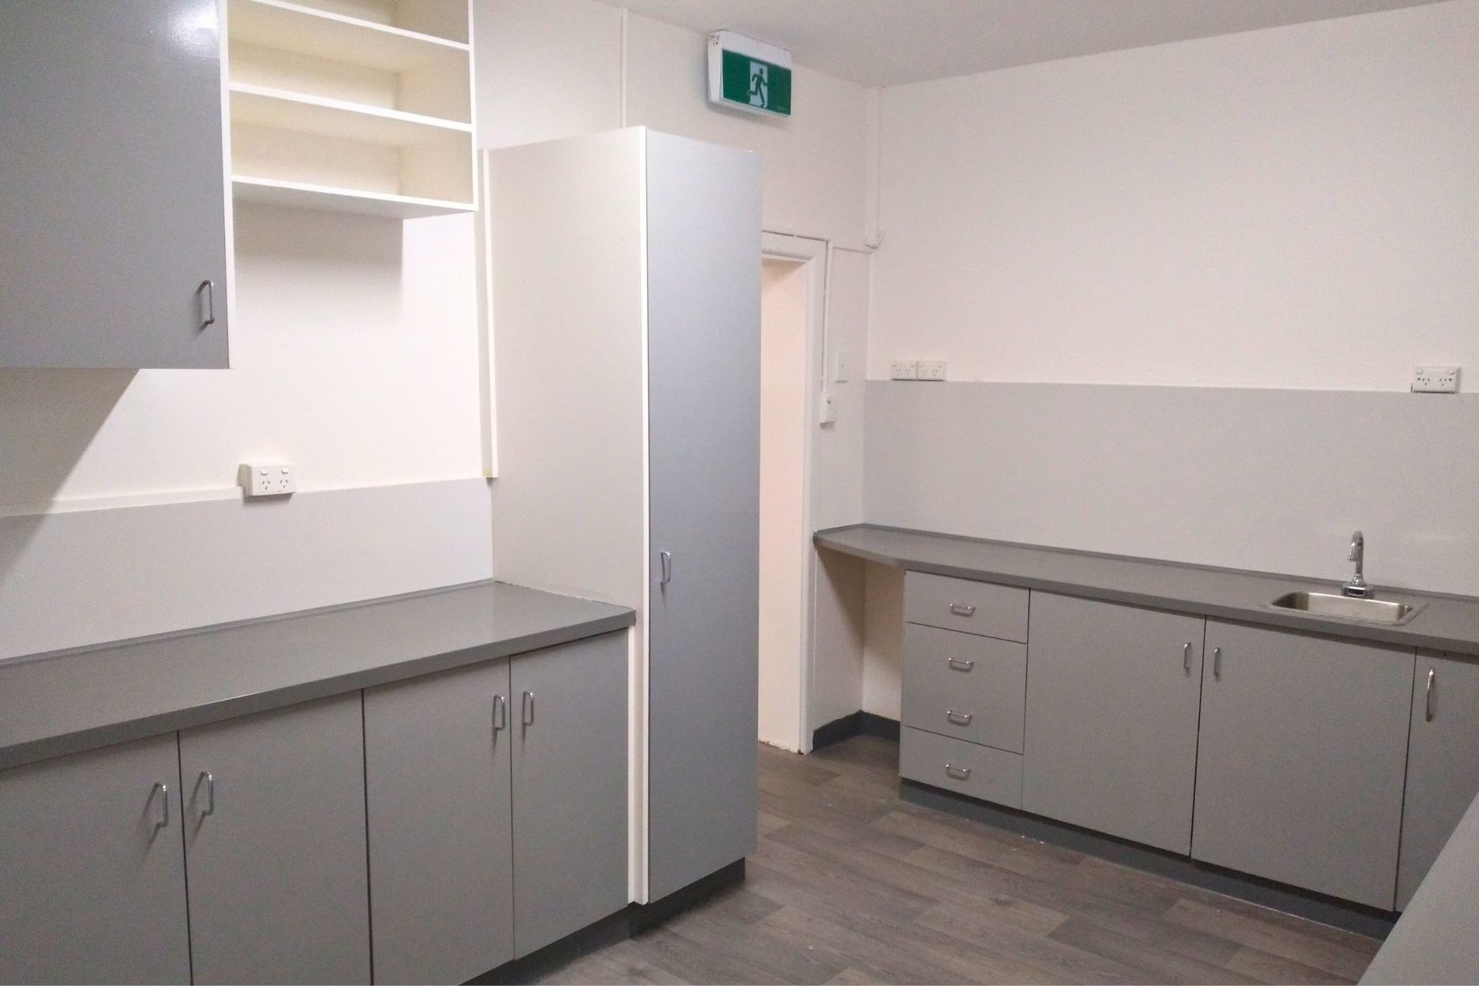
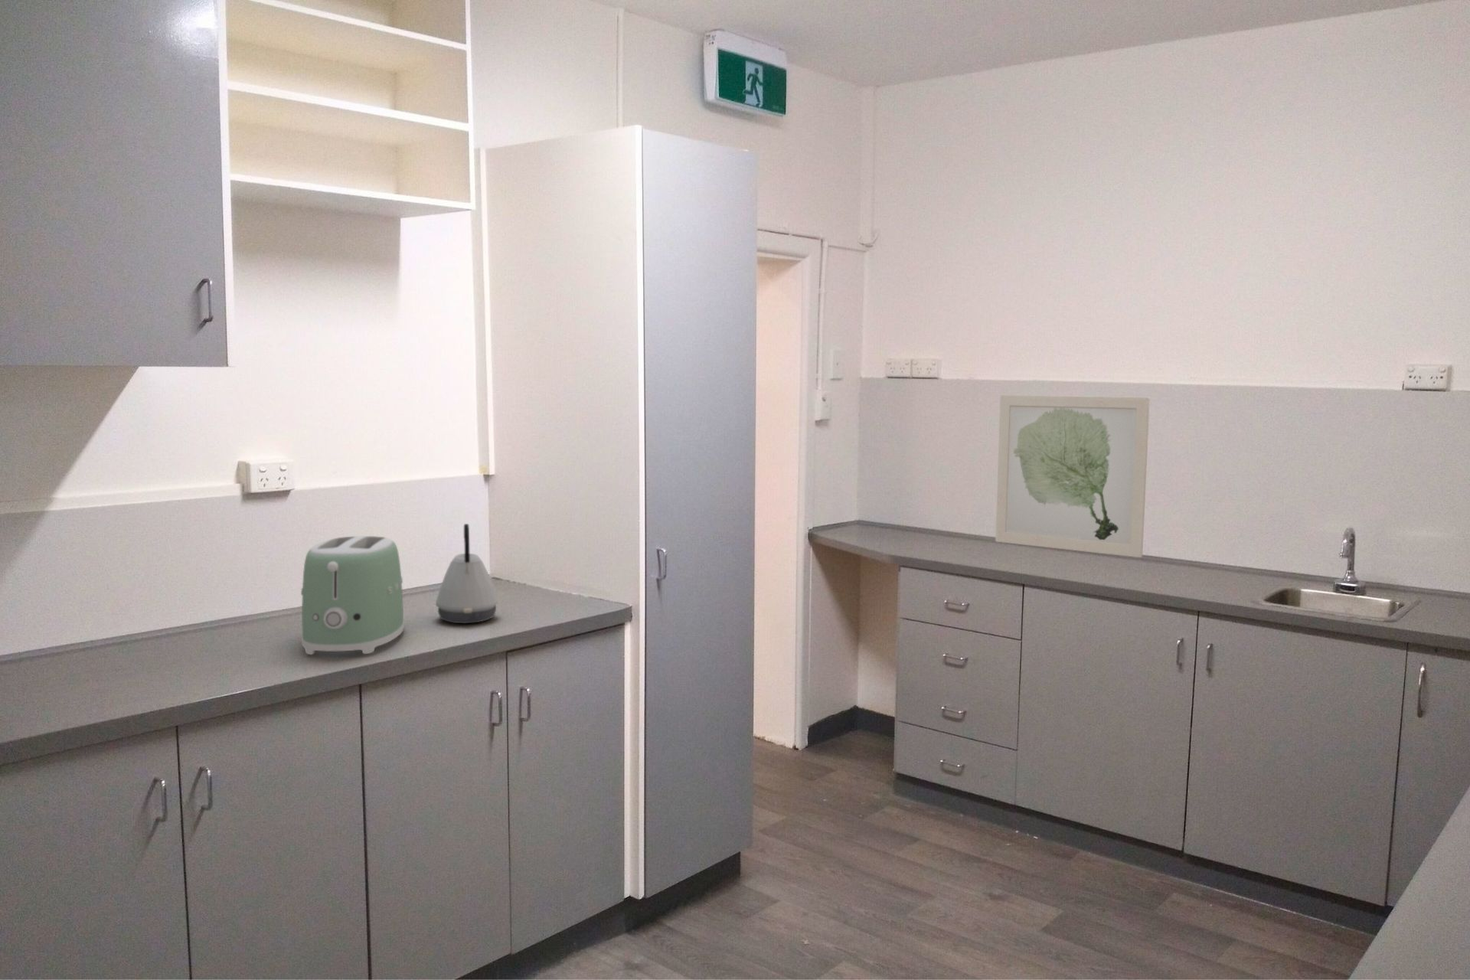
+ wall art (1068, 474)
+ toaster (353, 590)
+ kettle (466, 571)
